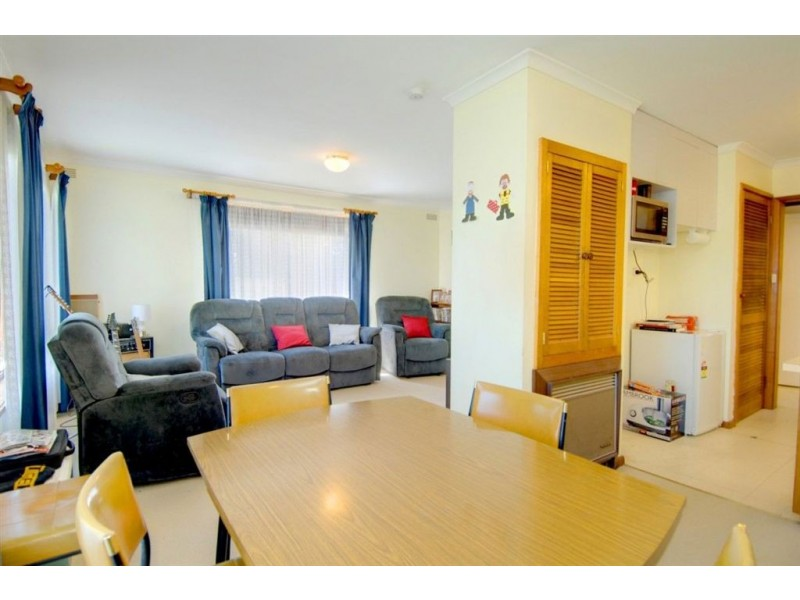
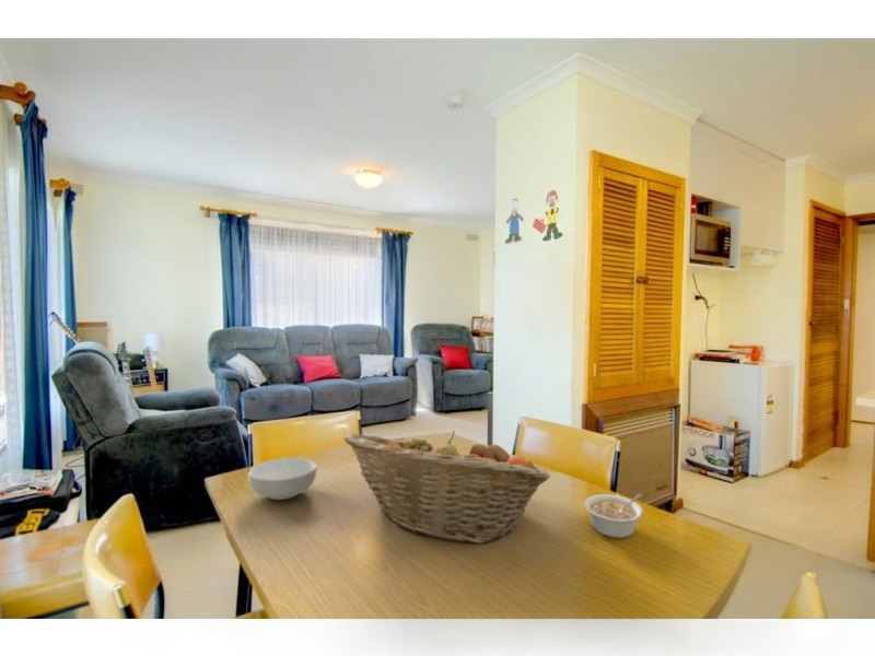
+ legume (612, 514)
+ fruit basket (442, 470)
+ cereal bowl (283, 480)
